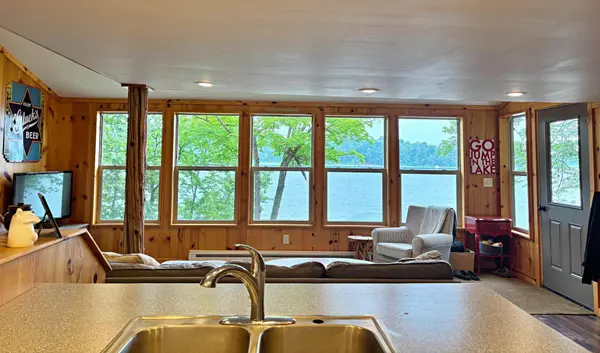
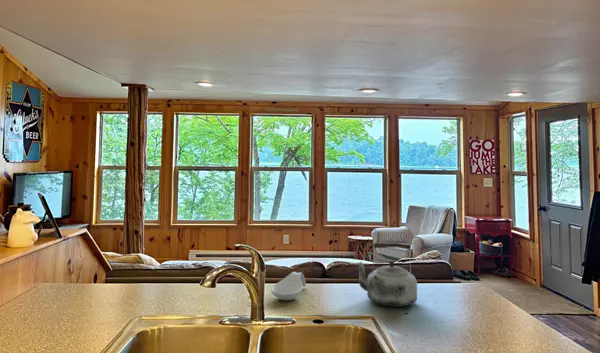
+ spoon rest (291, 284)
+ kettle (385, 271)
